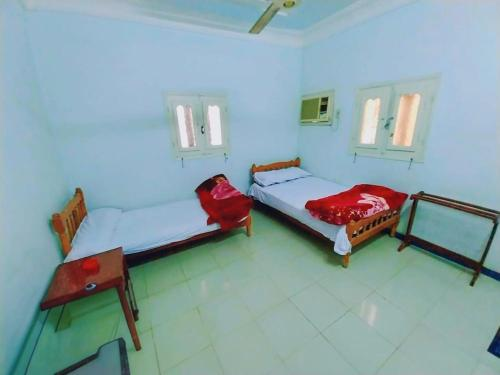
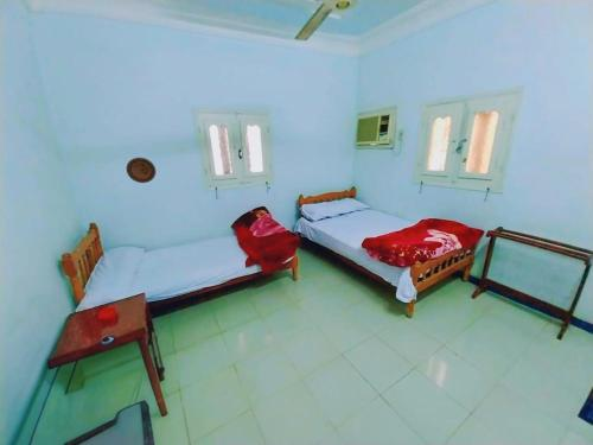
+ decorative plate (141, 170)
